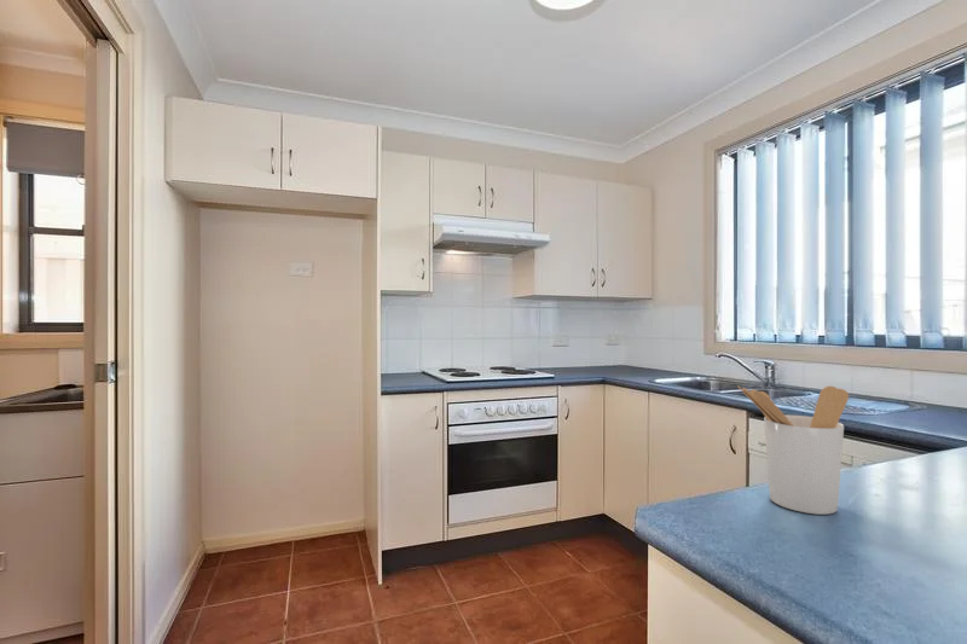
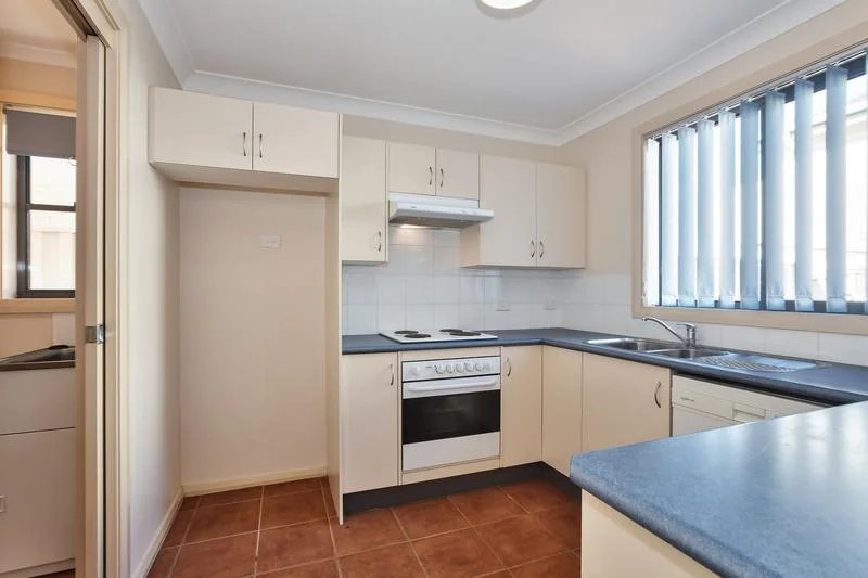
- utensil holder (787, 442)
